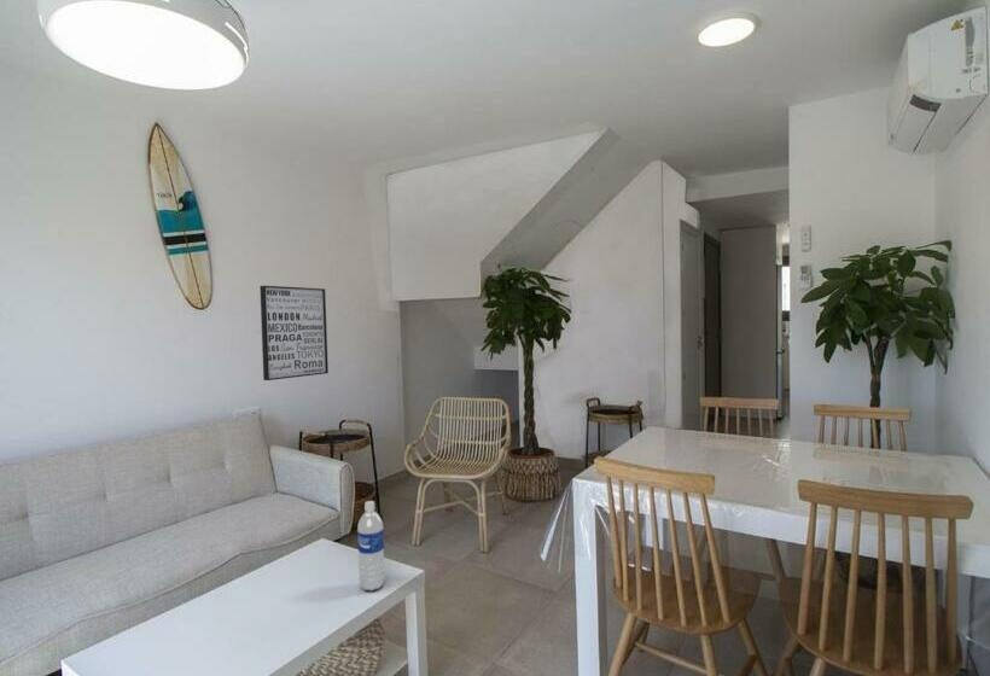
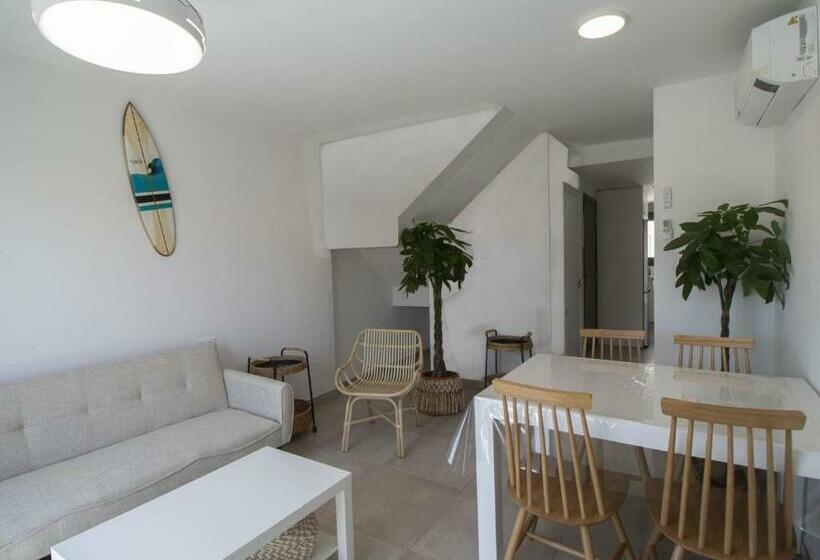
- wall art (296, 332)
- water bottle (371, 544)
